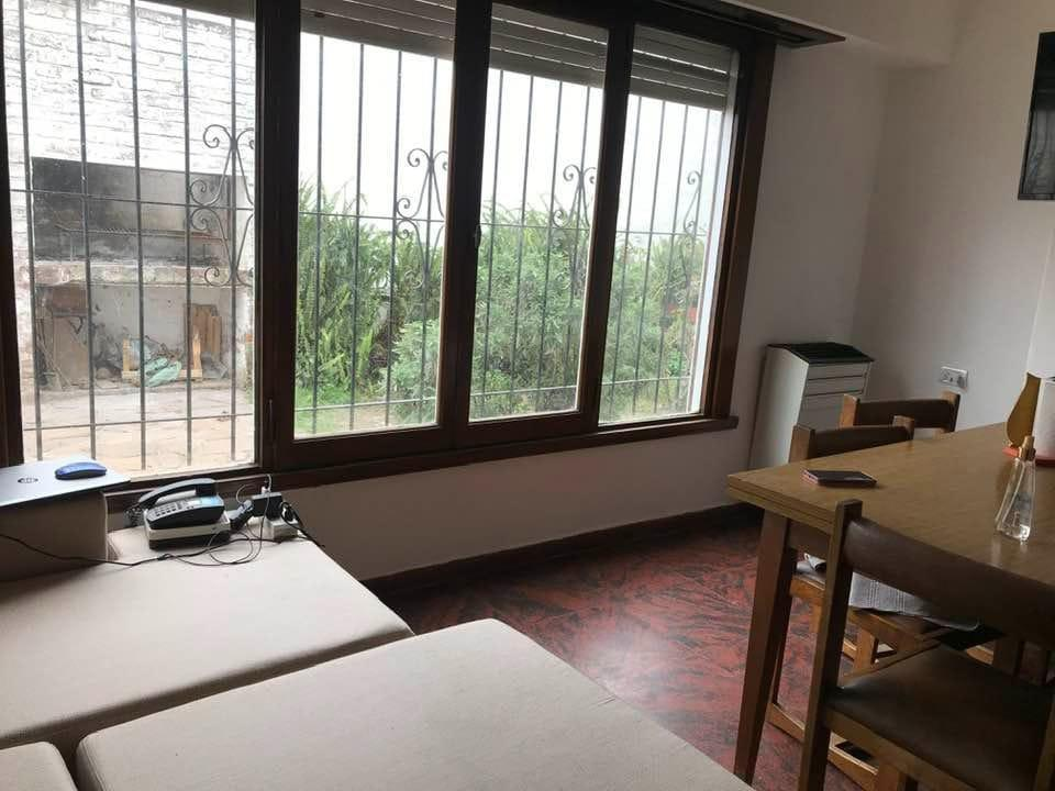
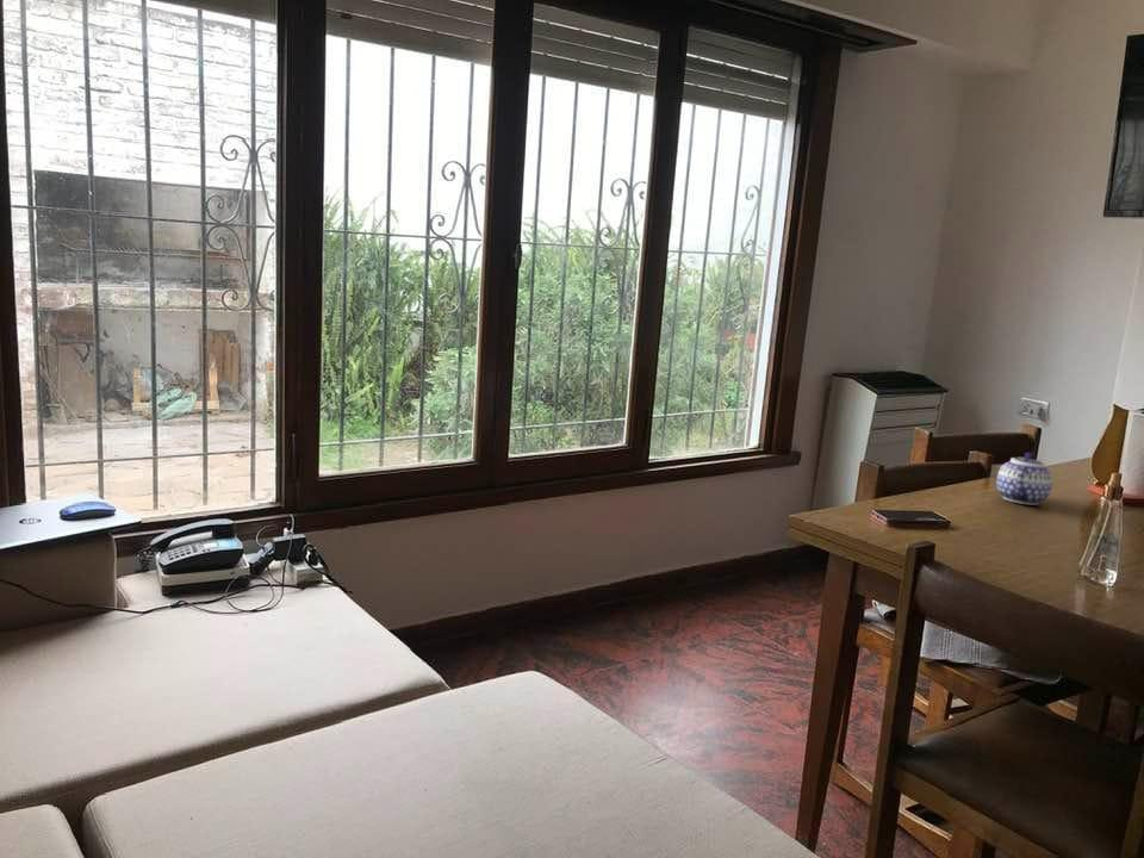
+ teapot (1025, 477)
